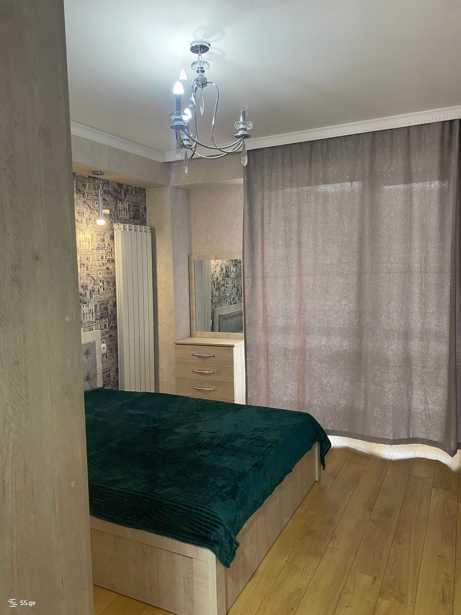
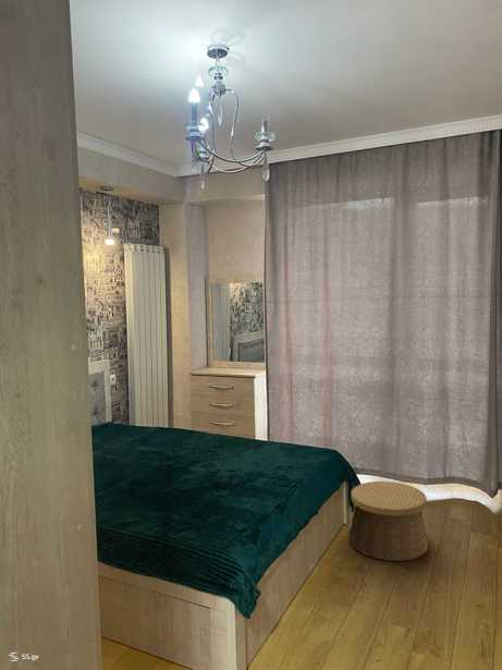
+ basket (388, 517)
